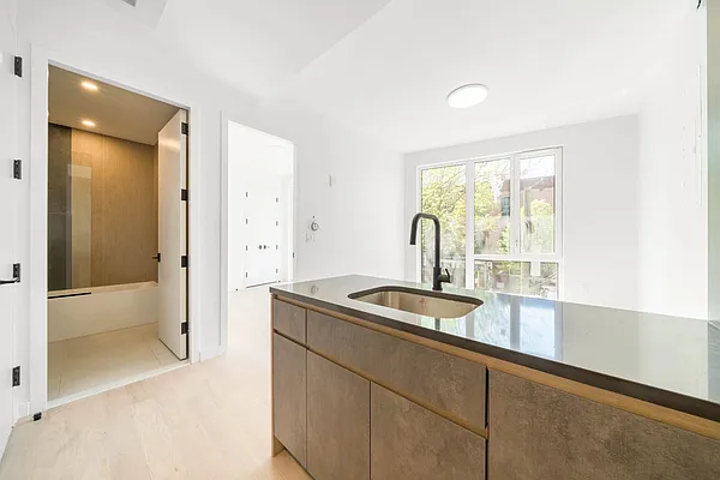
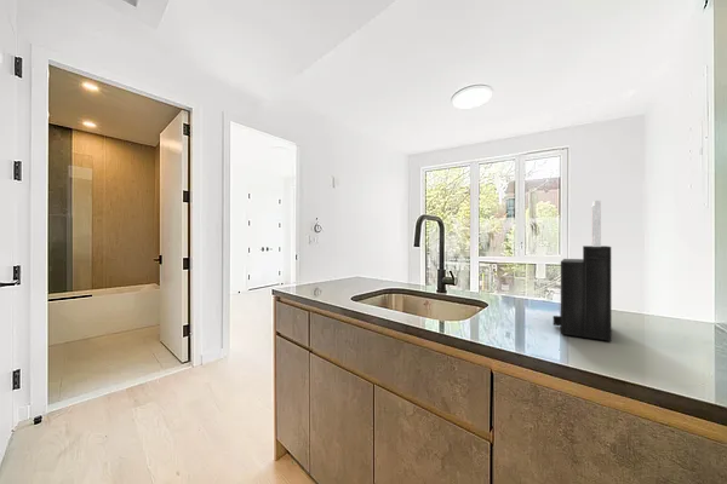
+ knife block (579, 266)
